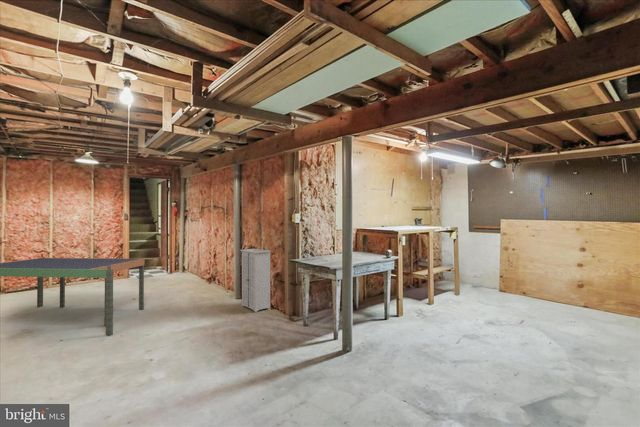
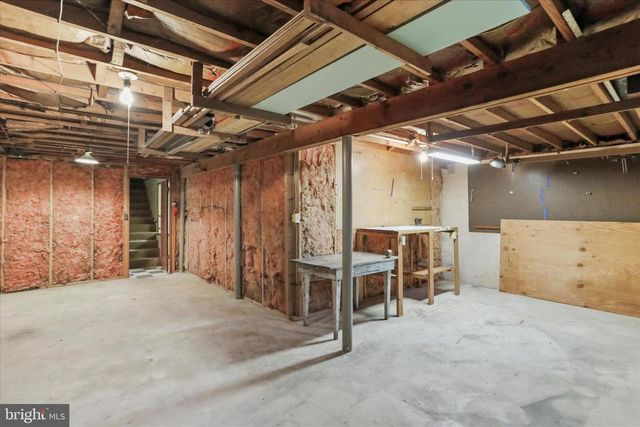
- storage cabinet (255, 278)
- dining table (64, 290)
